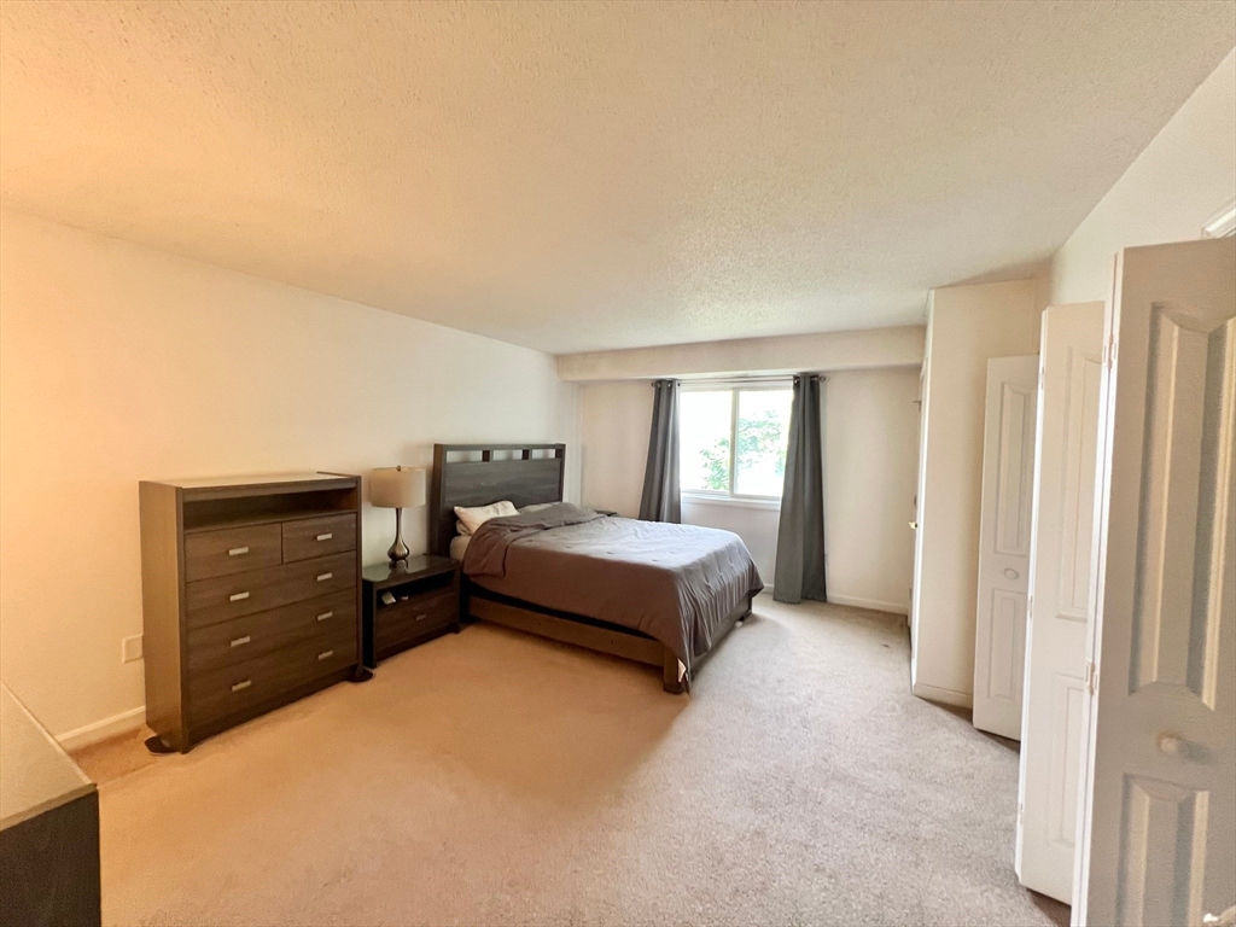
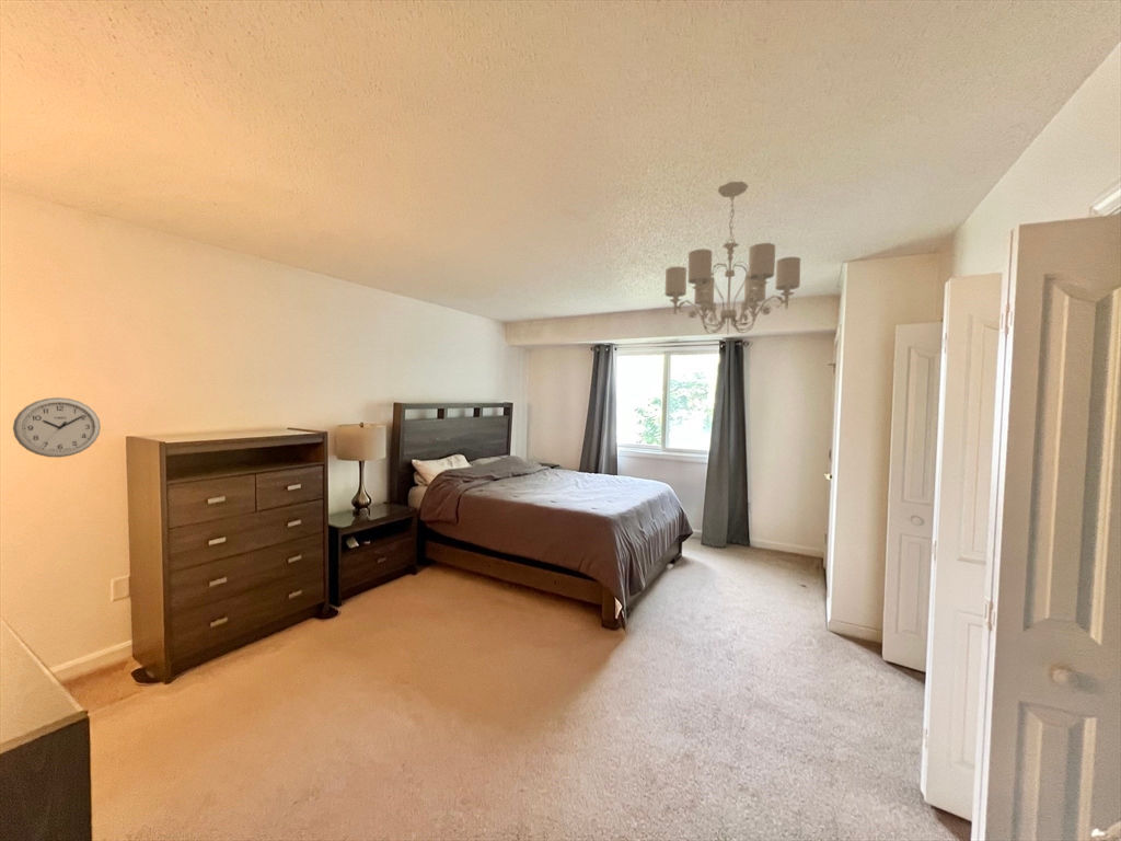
+ chandelier (730, 261)
+ wall clock (59, 427)
